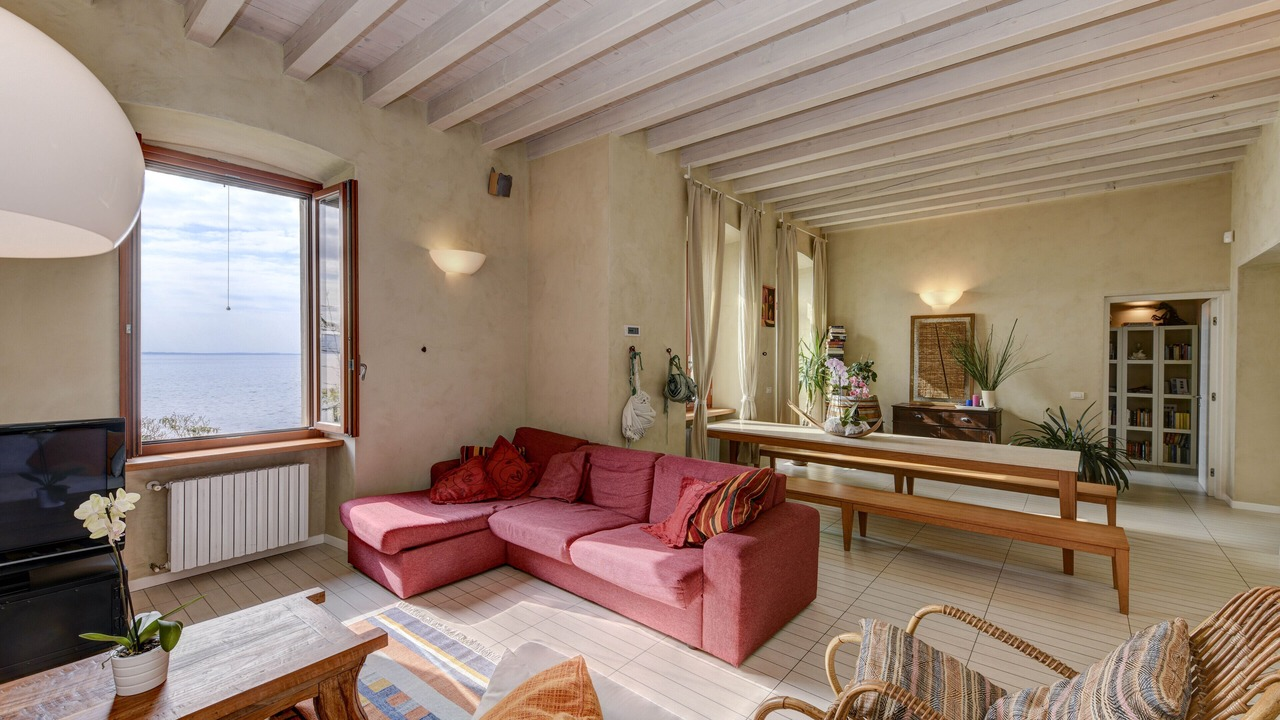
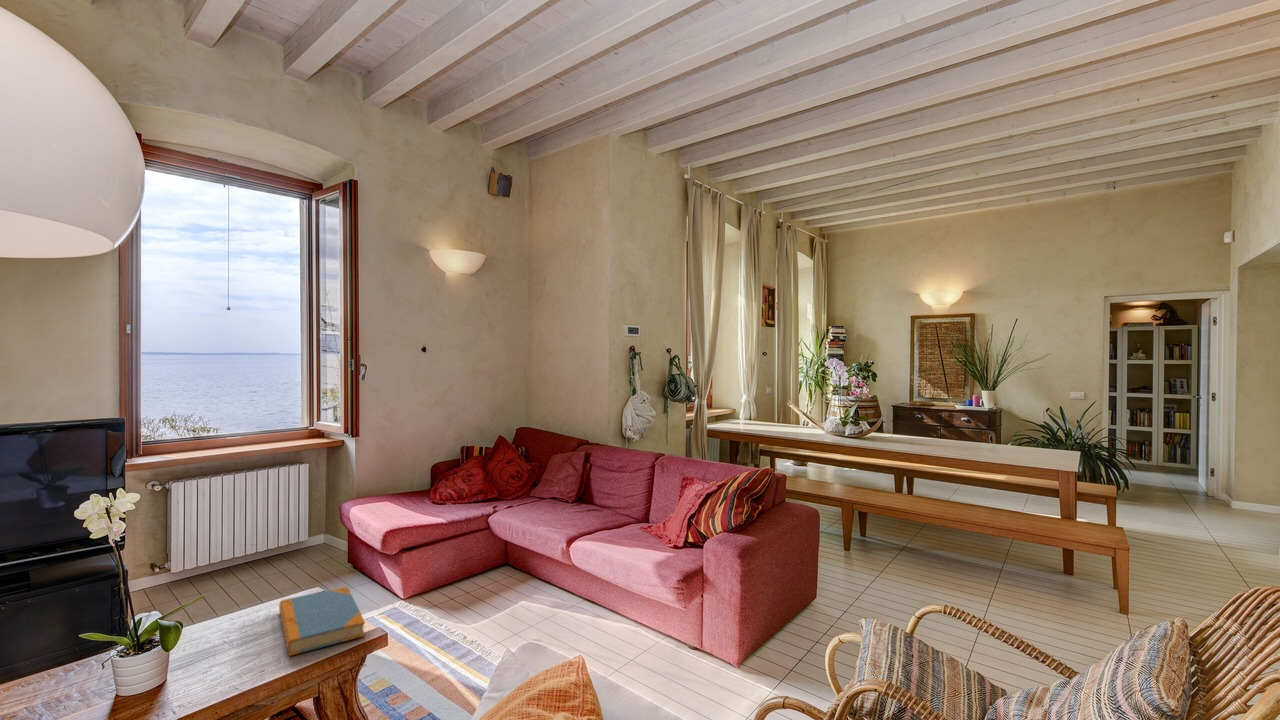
+ book (320, 617)
